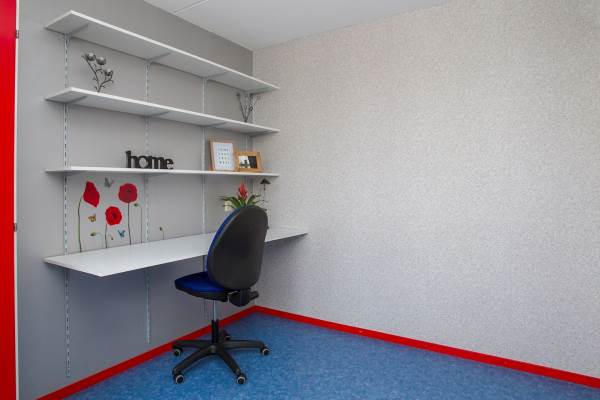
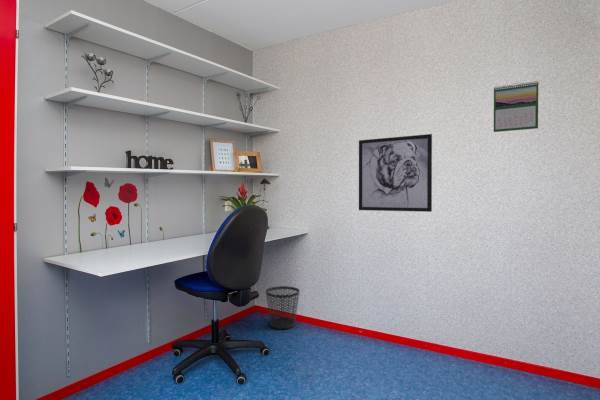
+ wall art (393, 174)
+ calendar (515, 106)
+ wastebasket (282, 307)
